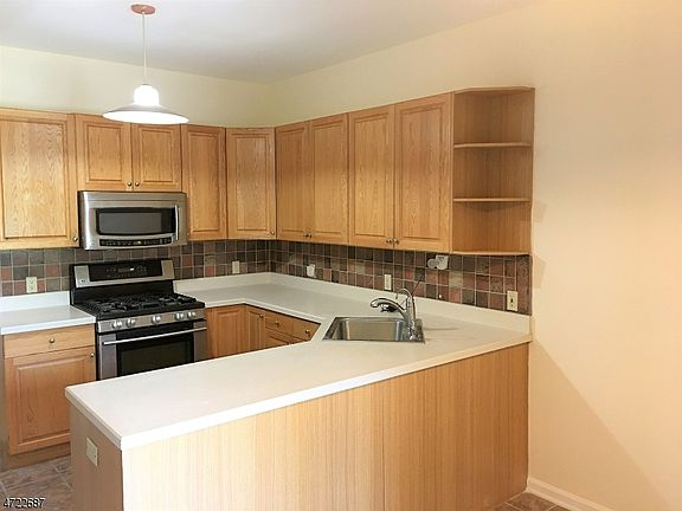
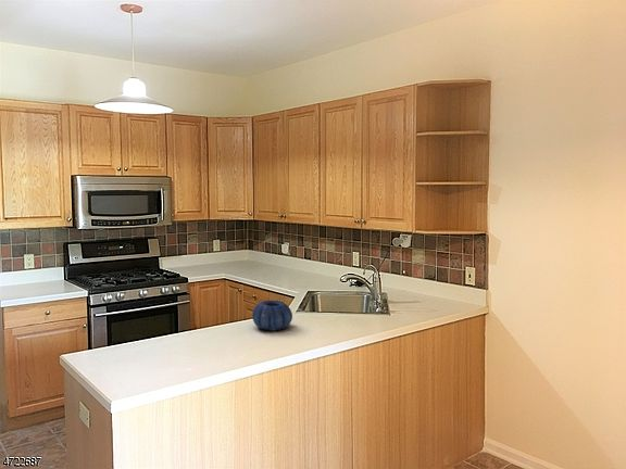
+ decorative bowl (272, 314)
